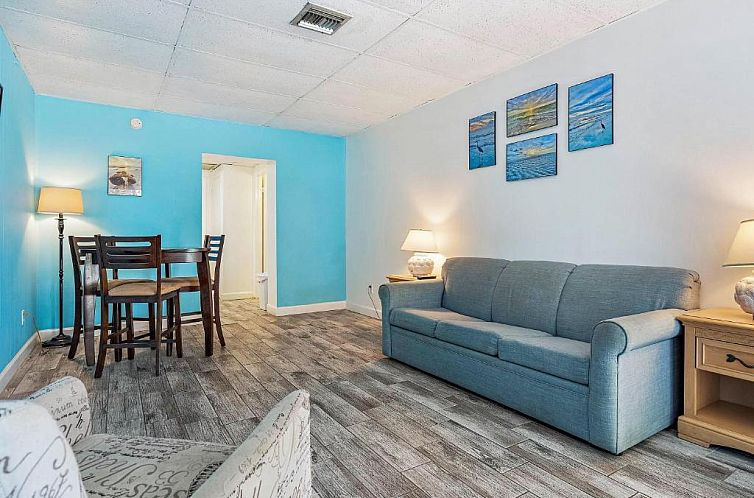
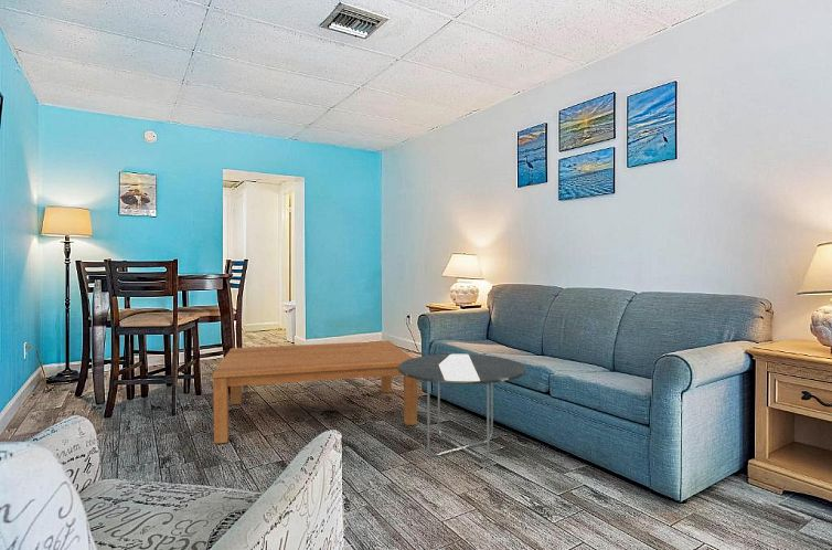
+ side table (439, 408)
+ coffee table (317, 380)
